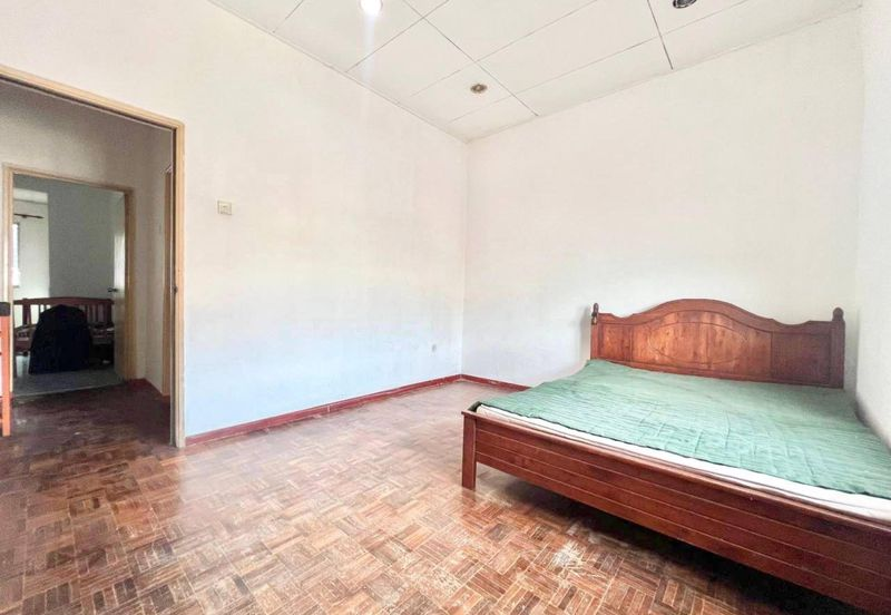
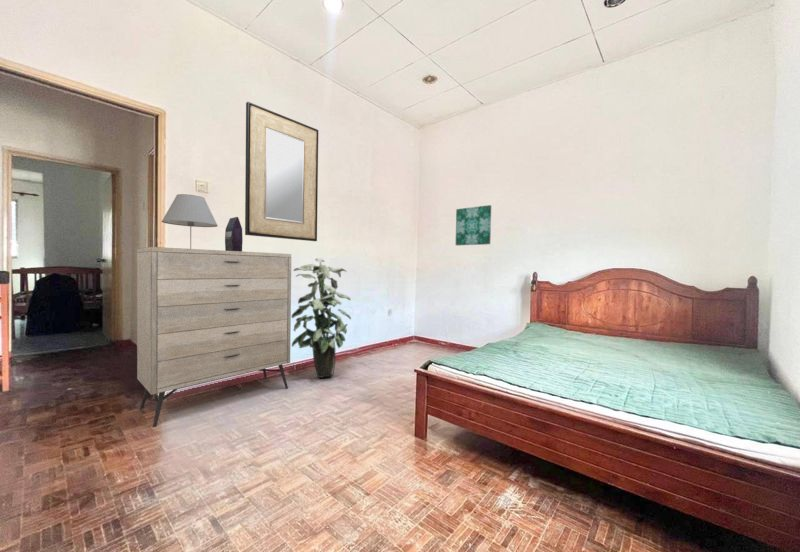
+ home mirror (284, 178)
+ dresser (220, 324)
+ indoor plant (320, 317)
+ decorative box (233, 234)
+ wall art (472, 226)
+ table lamp (190, 223)
